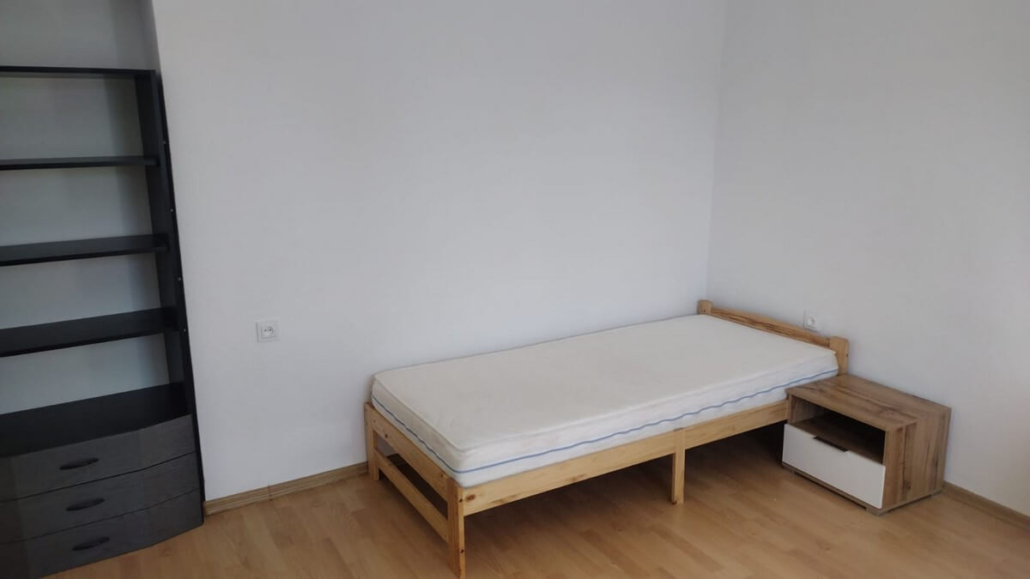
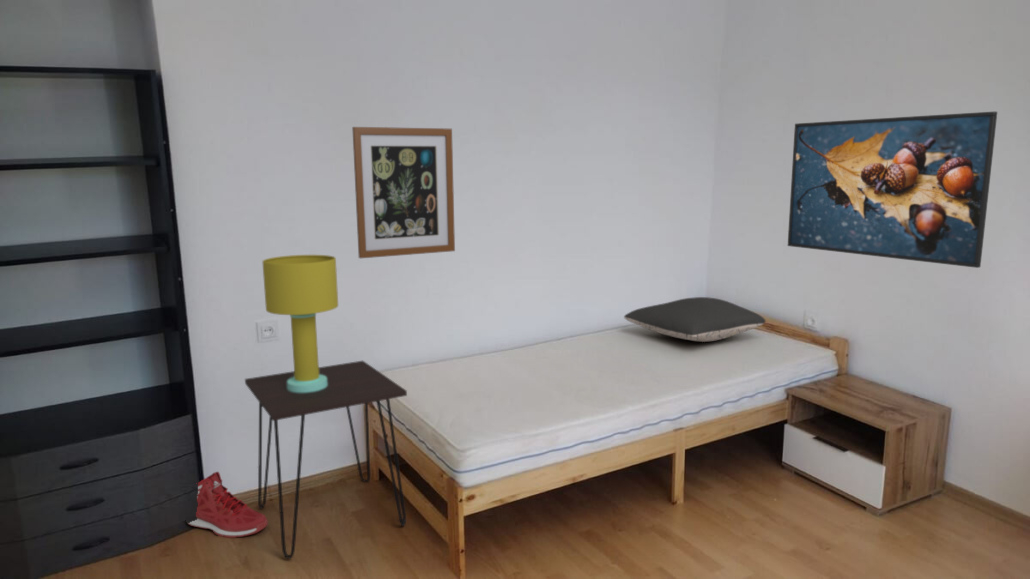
+ sneaker (225, 502)
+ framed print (878, 188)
+ pillow (693, 319)
+ wall art (406, 192)
+ table lamp (303, 323)
+ desk (302, 447)
